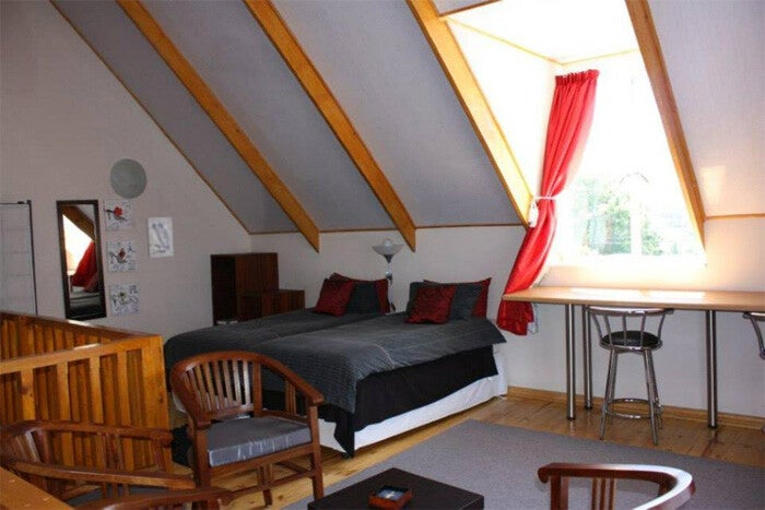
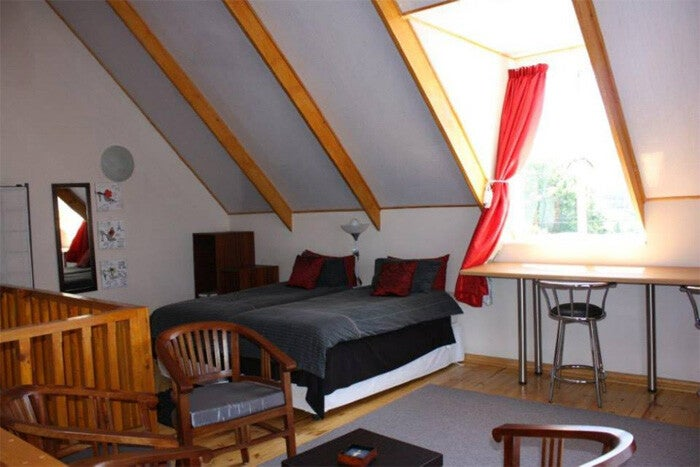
- wall art (160, 237)
